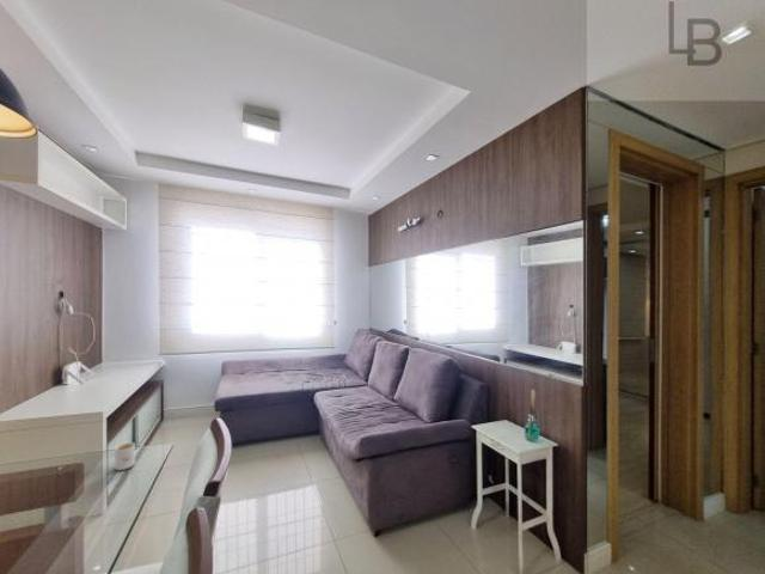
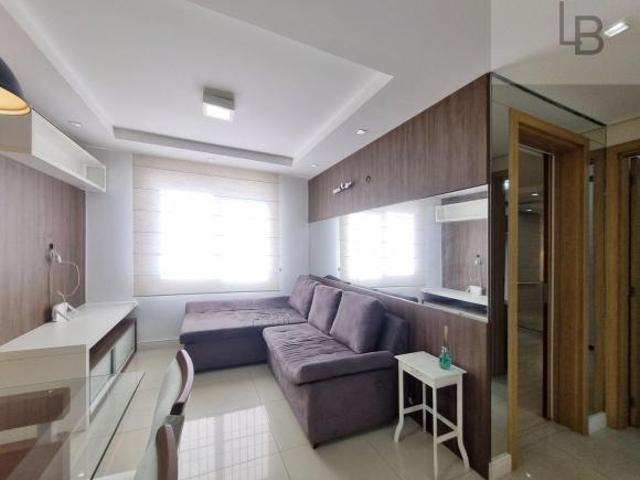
- mug (121, 457)
